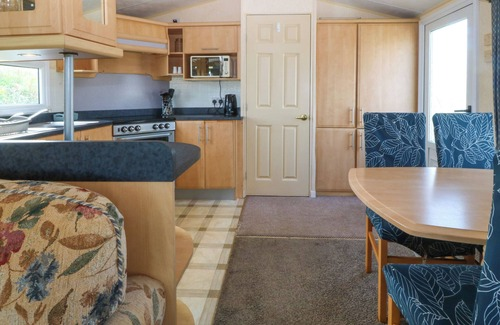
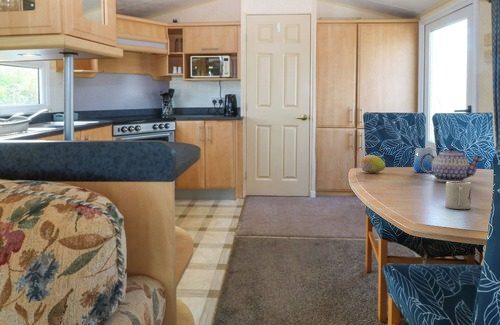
+ fruit (372, 163)
+ cup (423, 160)
+ cup (458, 195)
+ teapot (450, 163)
